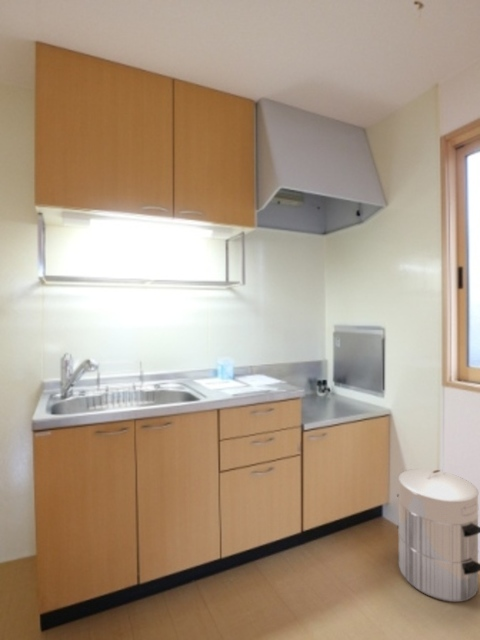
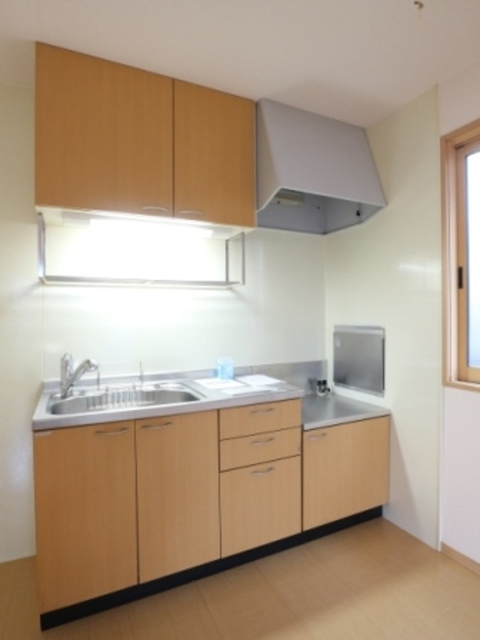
- waste bin (436, 523)
